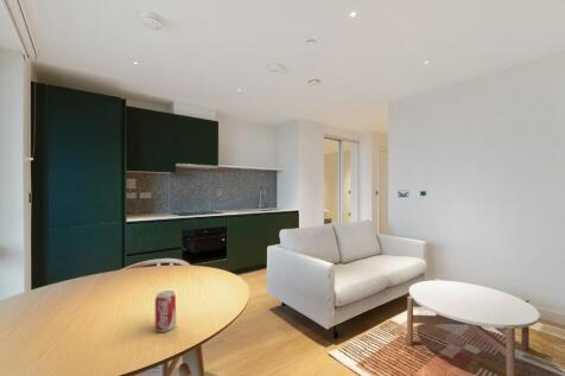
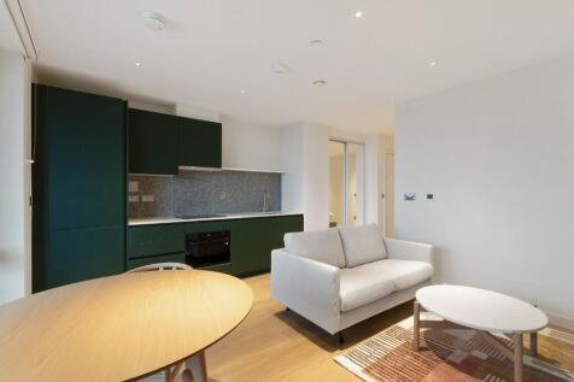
- beverage can (165, 310)
